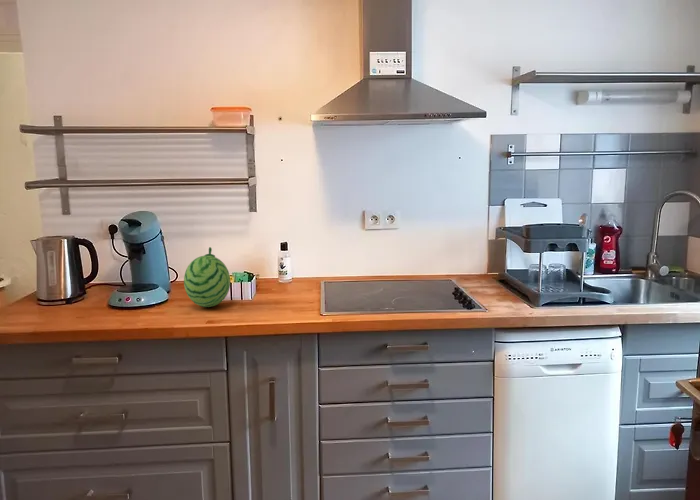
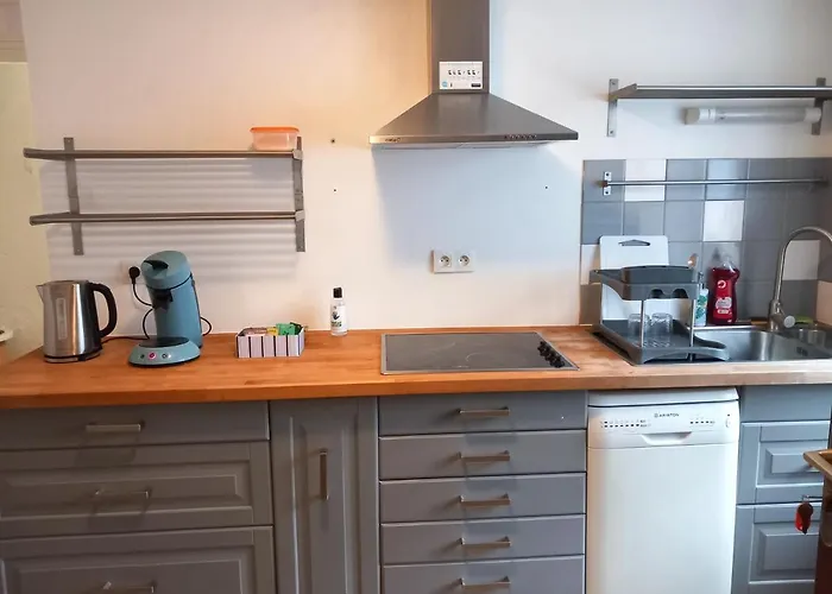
- fruit (207, 277)
